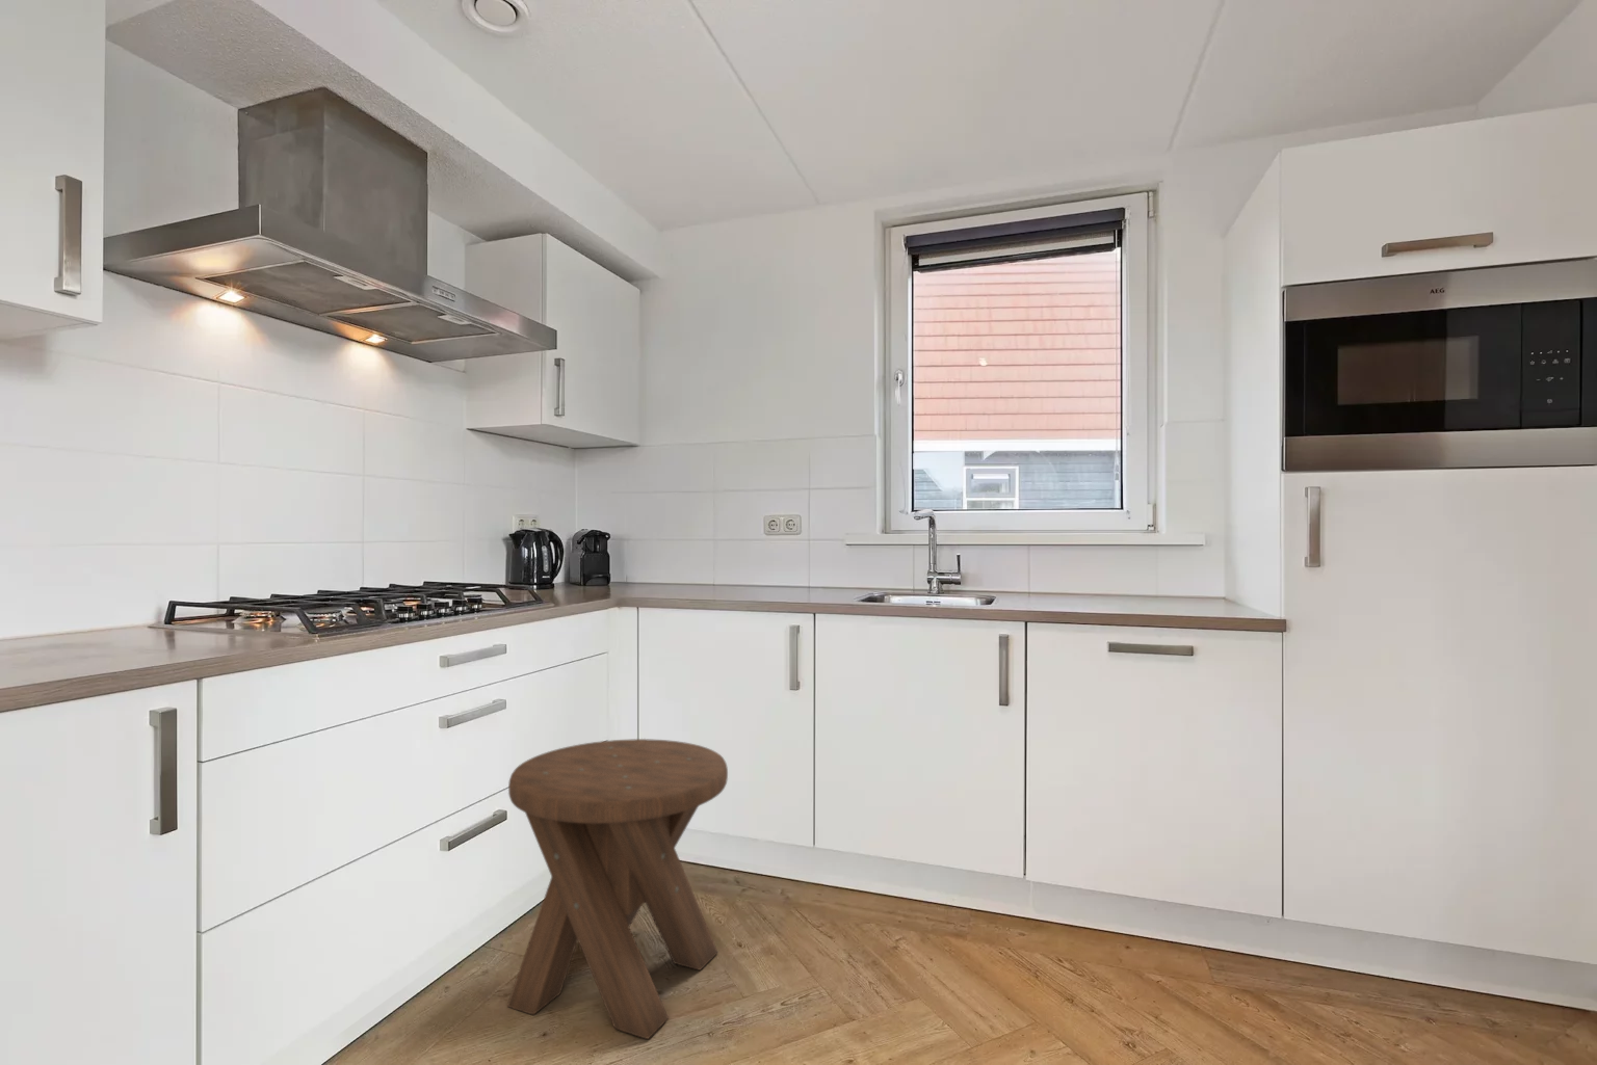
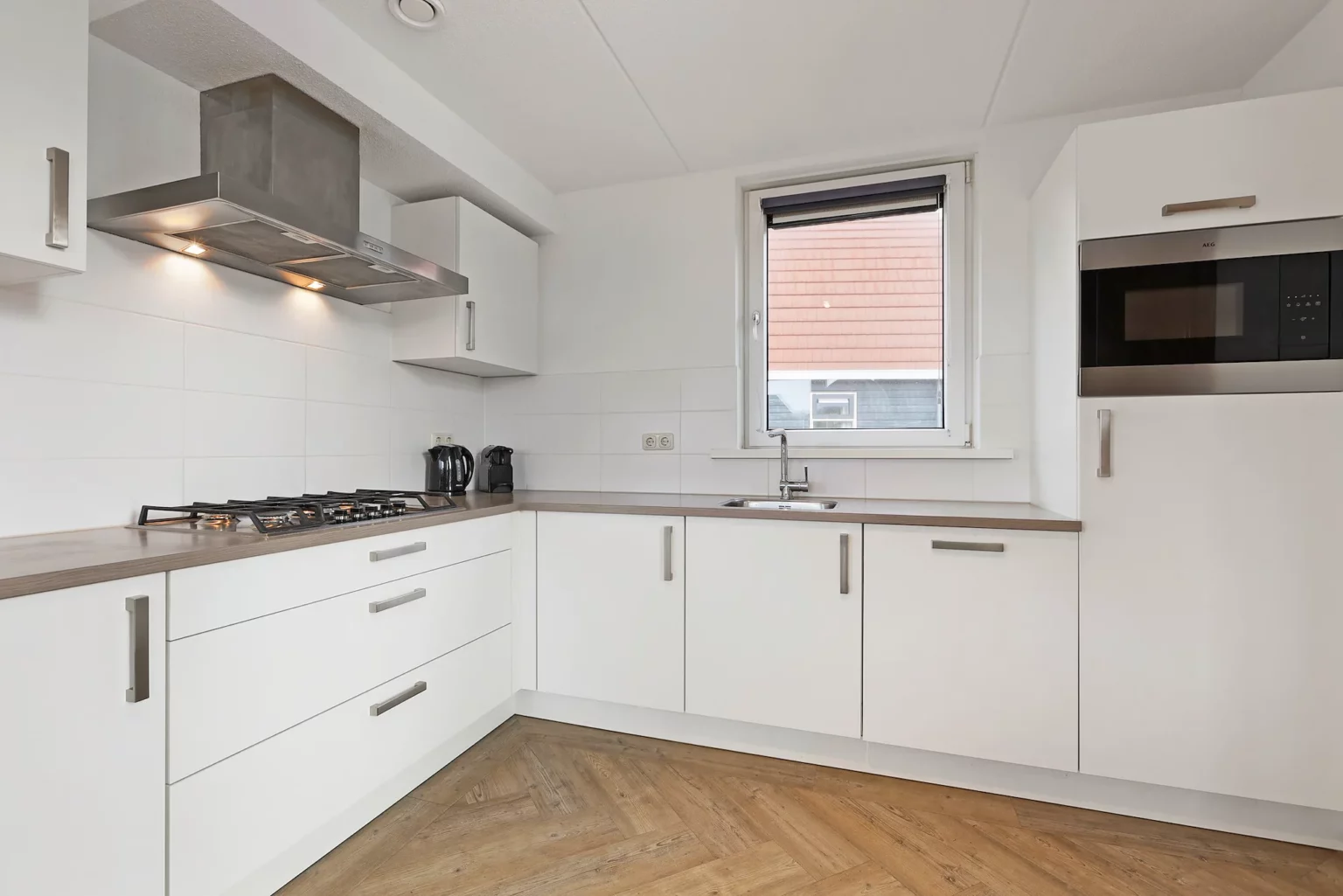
- music stool (621, 871)
